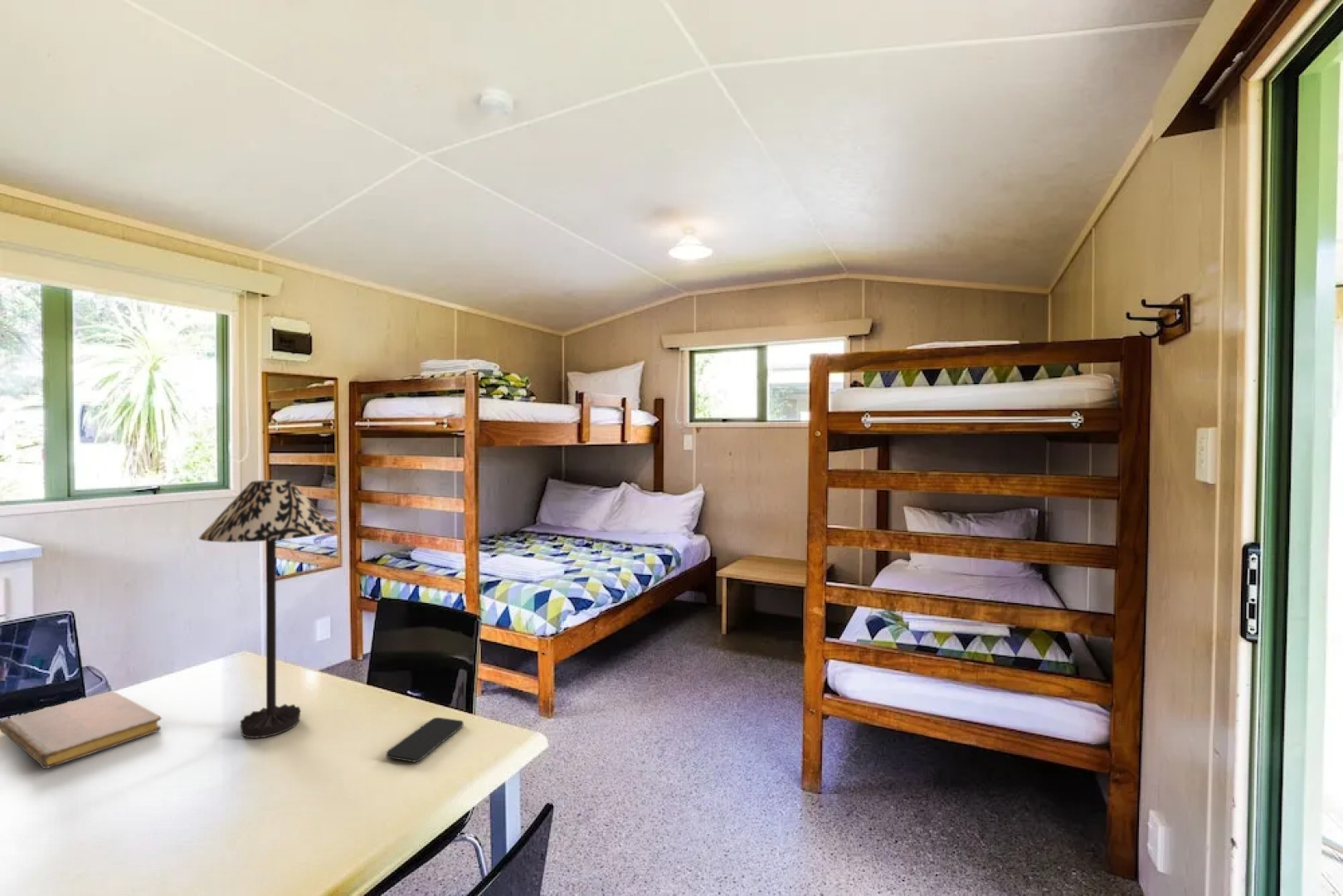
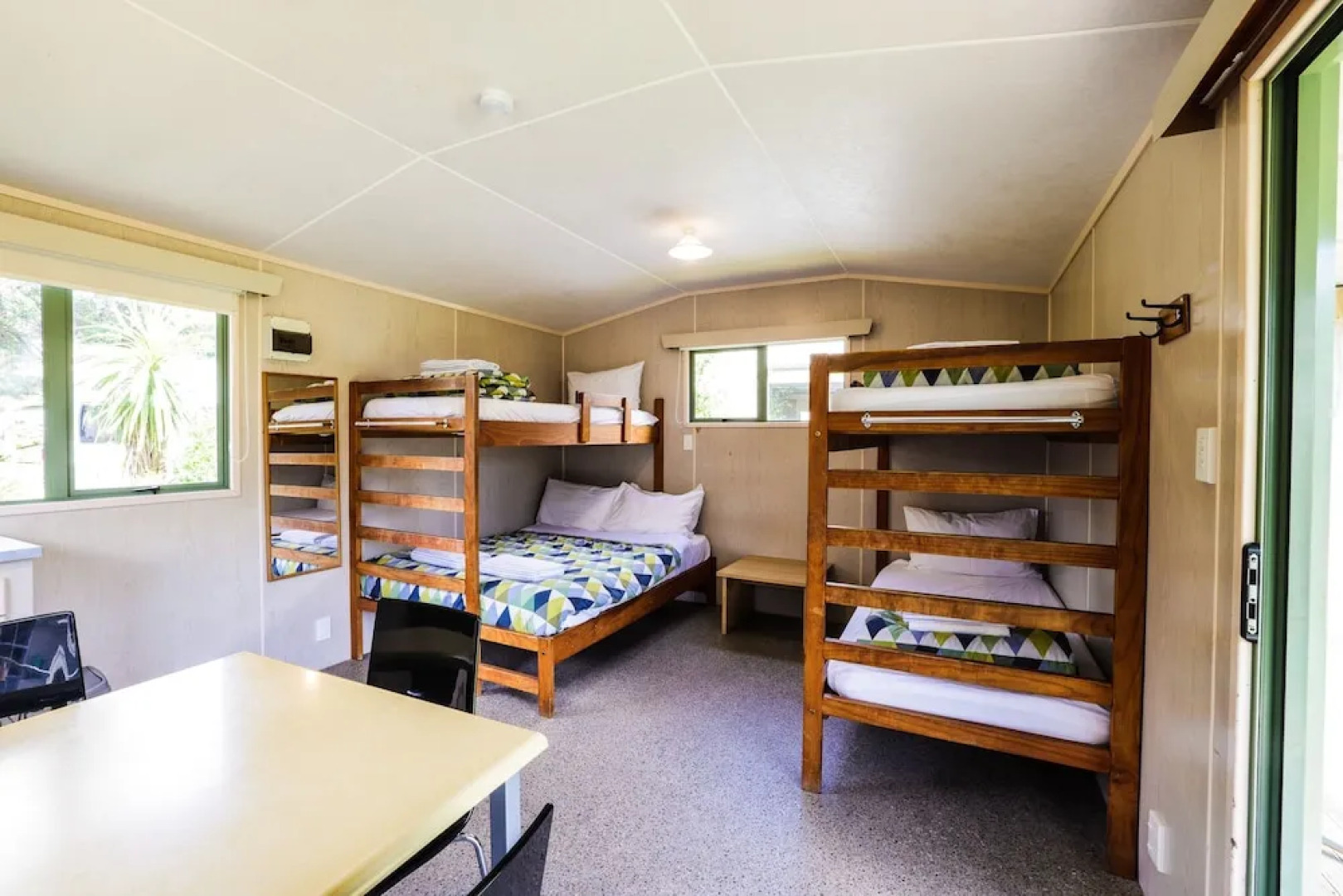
- notebook (81, 725)
- smartphone (426, 738)
- table lamp (270, 603)
